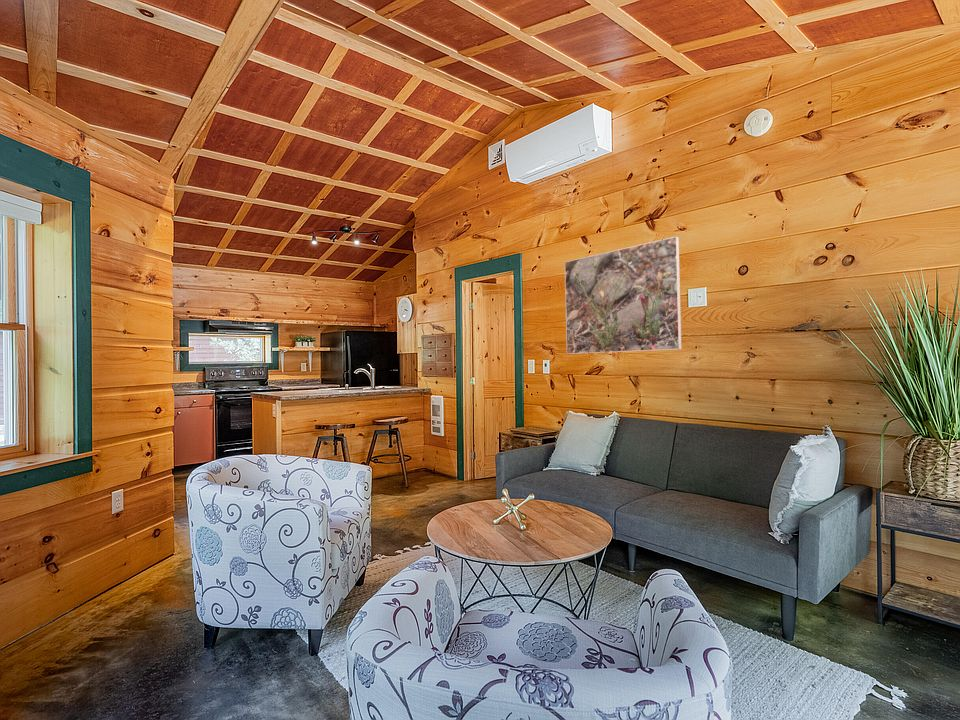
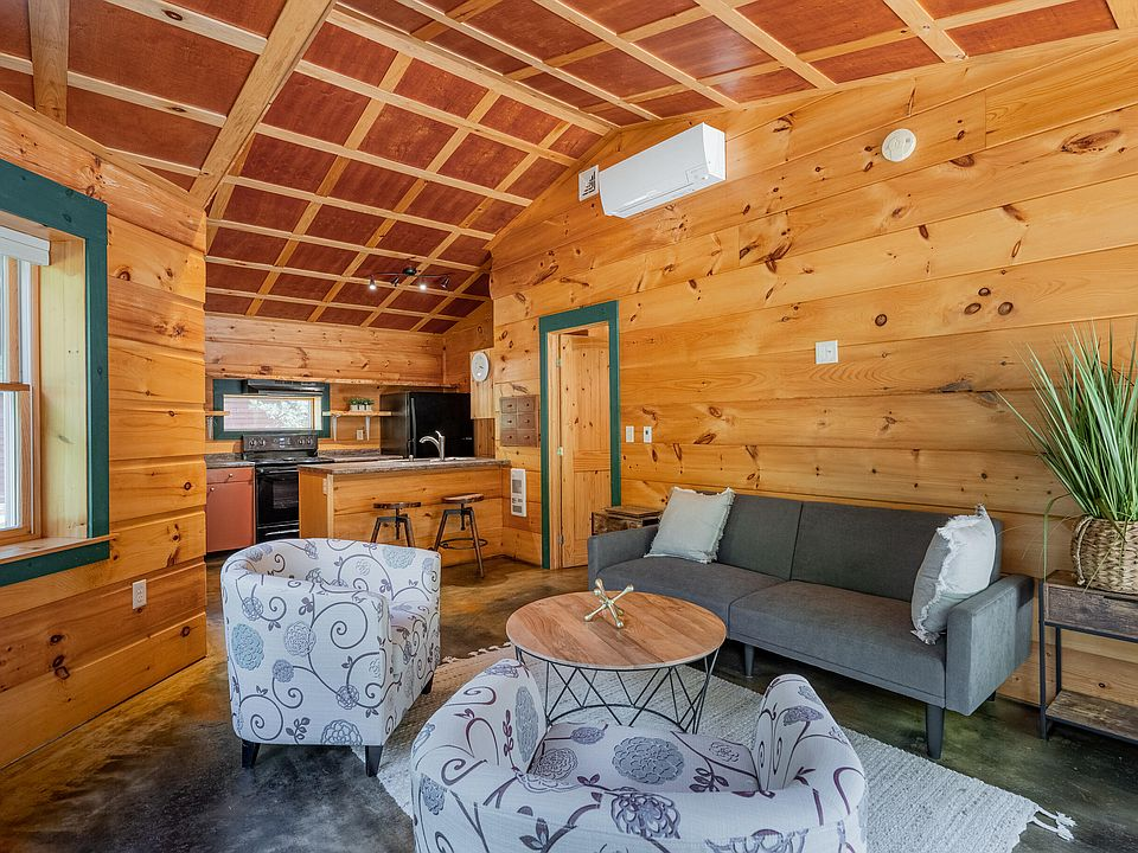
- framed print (617, 301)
